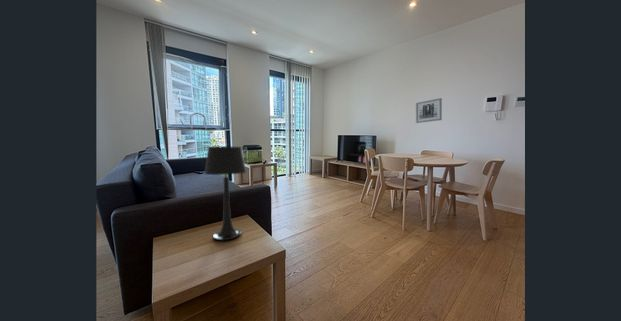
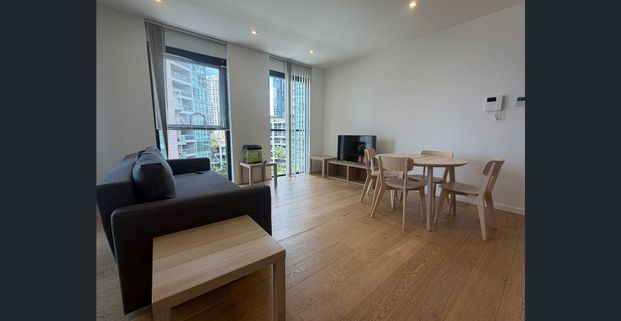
- table lamp (226, 191)
- wall art (428, 111)
